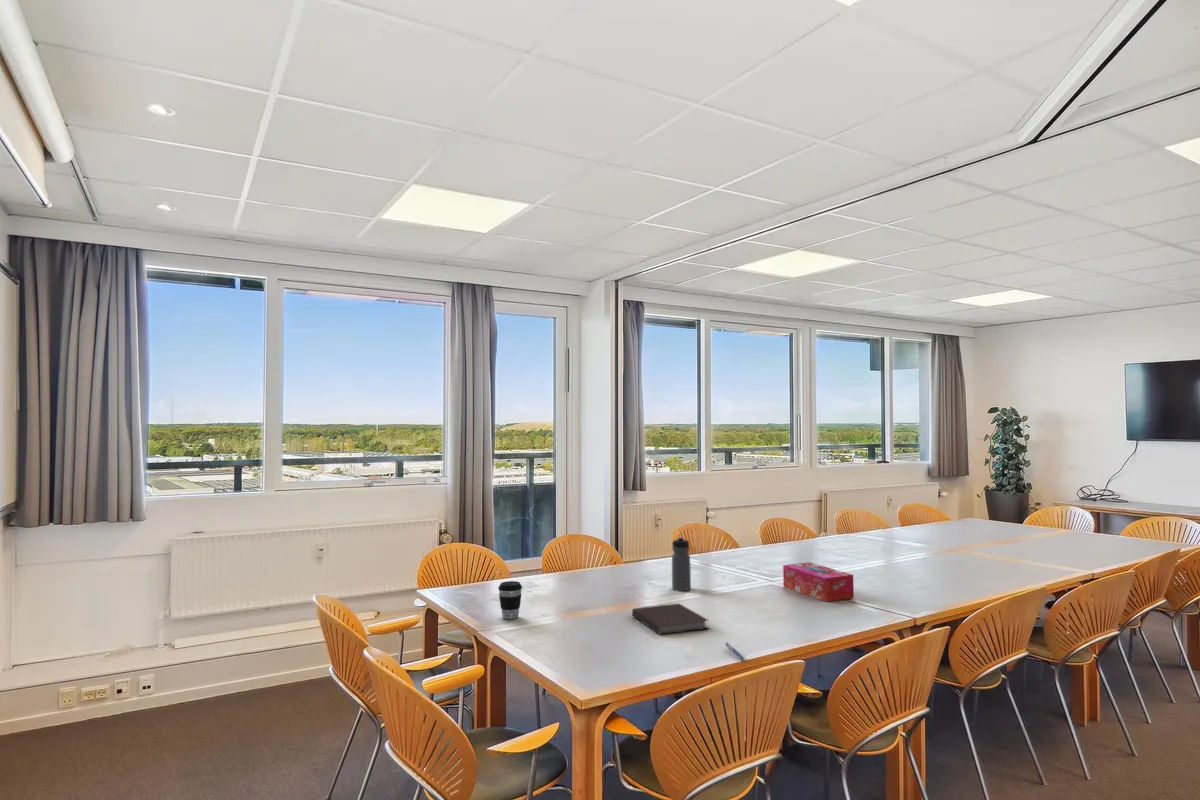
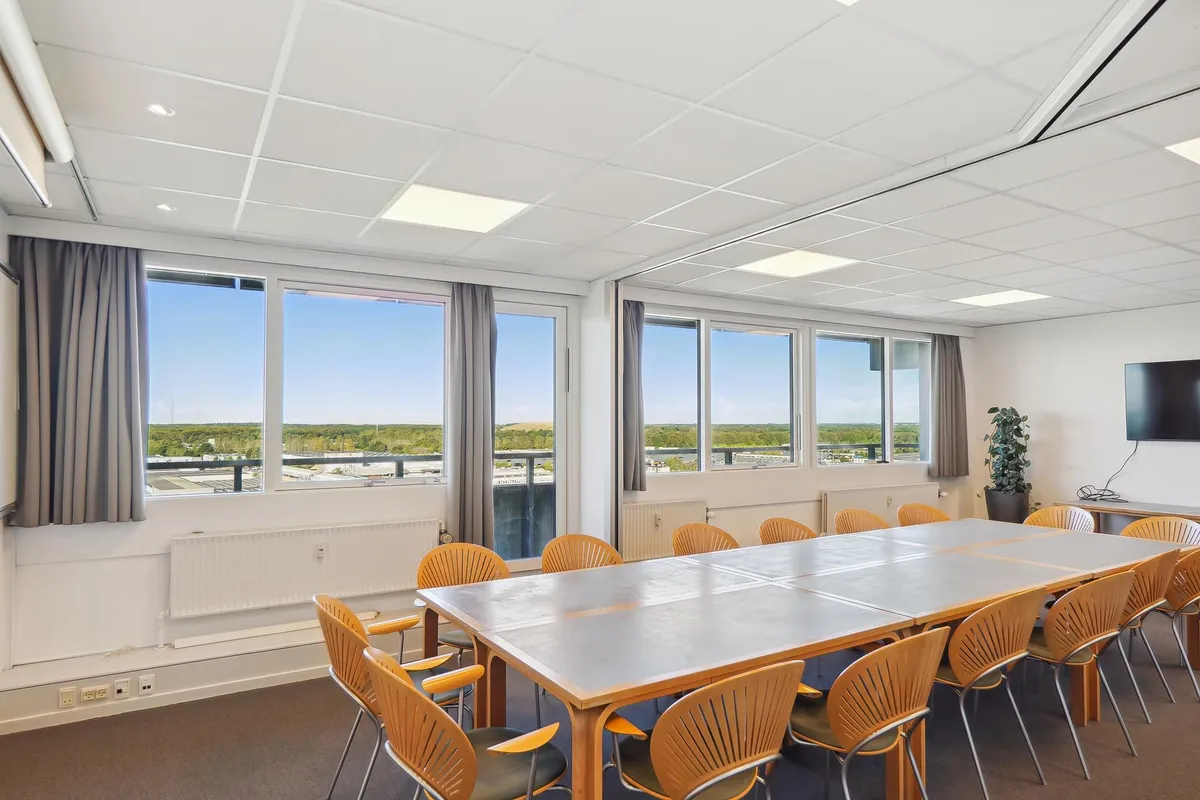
- tissue box (817, 580)
- coffee cup (510, 600)
- pen (734, 651)
- notebook (669, 618)
- water bottle (681, 563)
